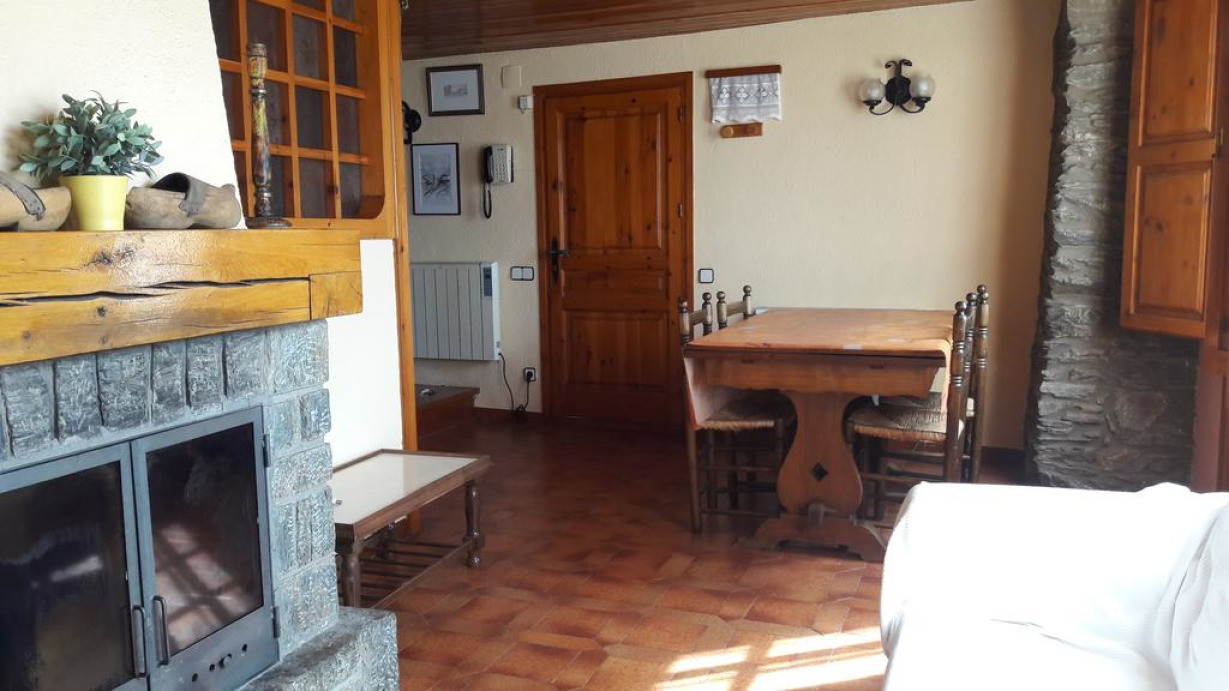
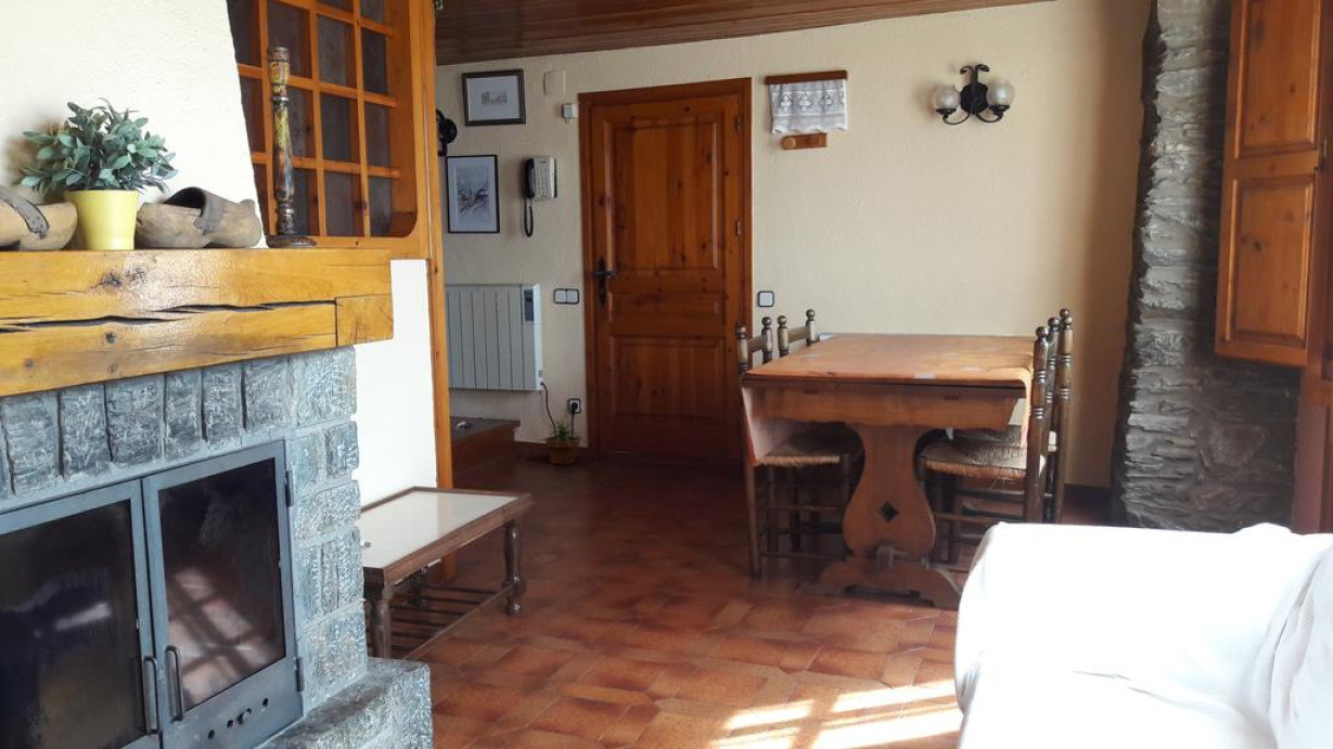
+ potted plant (563, 440)
